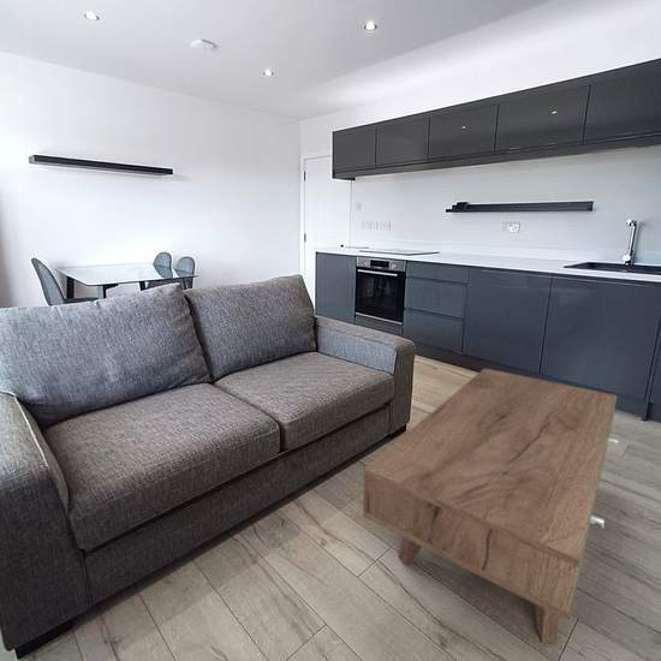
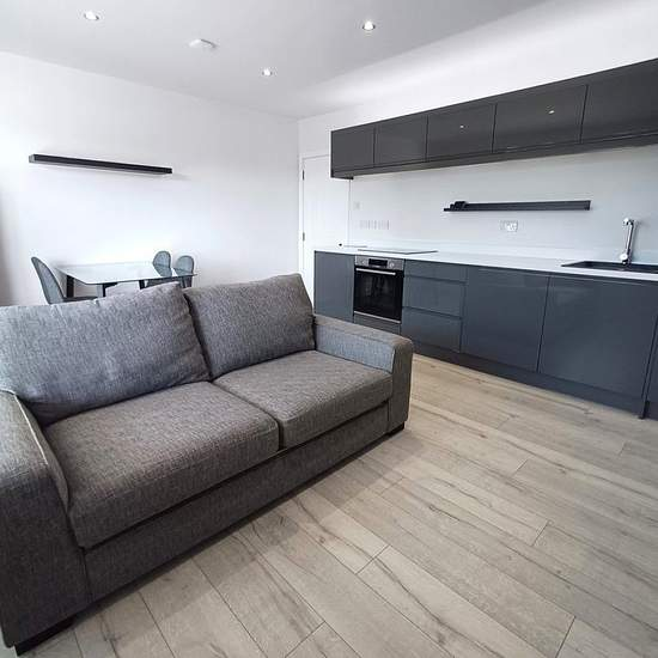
- coffee table (511, 477)
